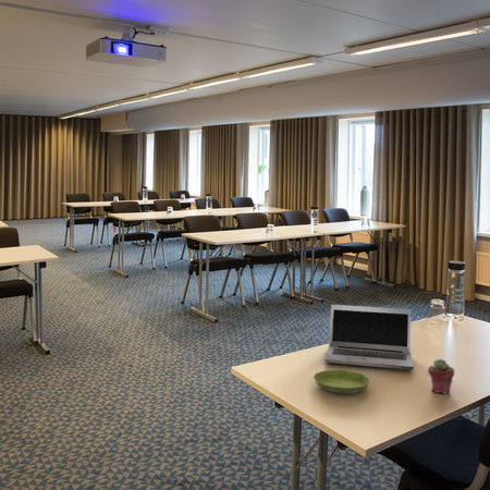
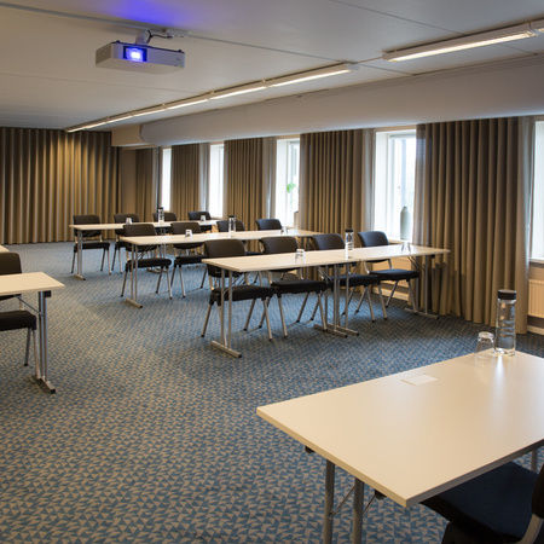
- saucer (341, 382)
- potted succulent (441, 375)
- laptop (369, 334)
